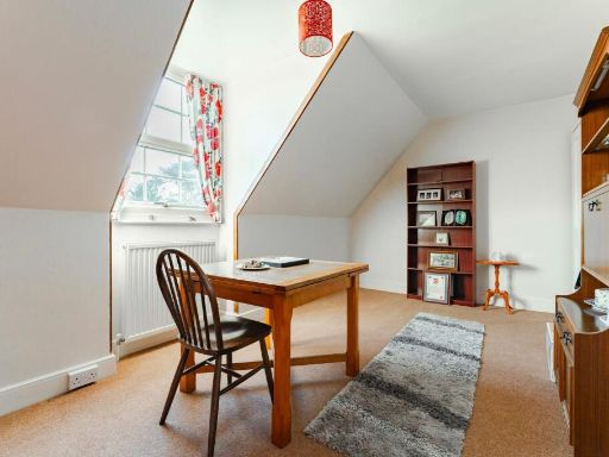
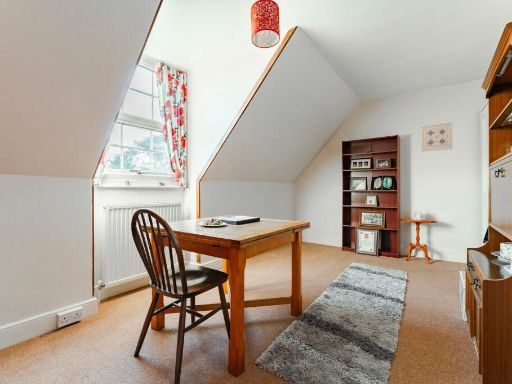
+ wall art (436, 137)
